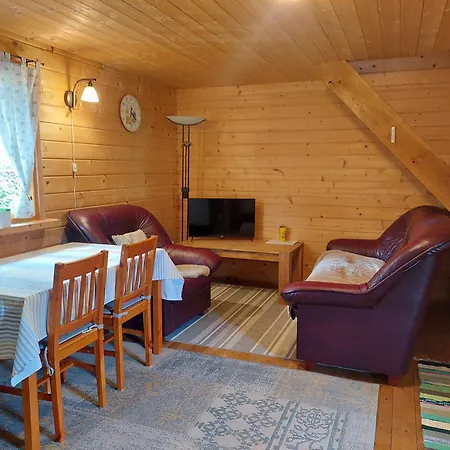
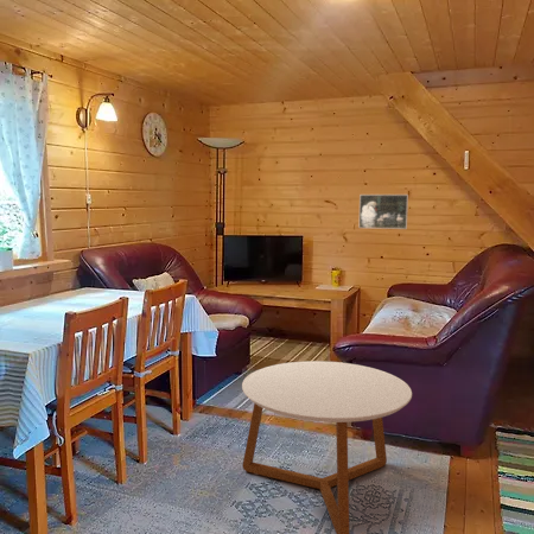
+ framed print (382, 211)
+ coffee table (325, 421)
